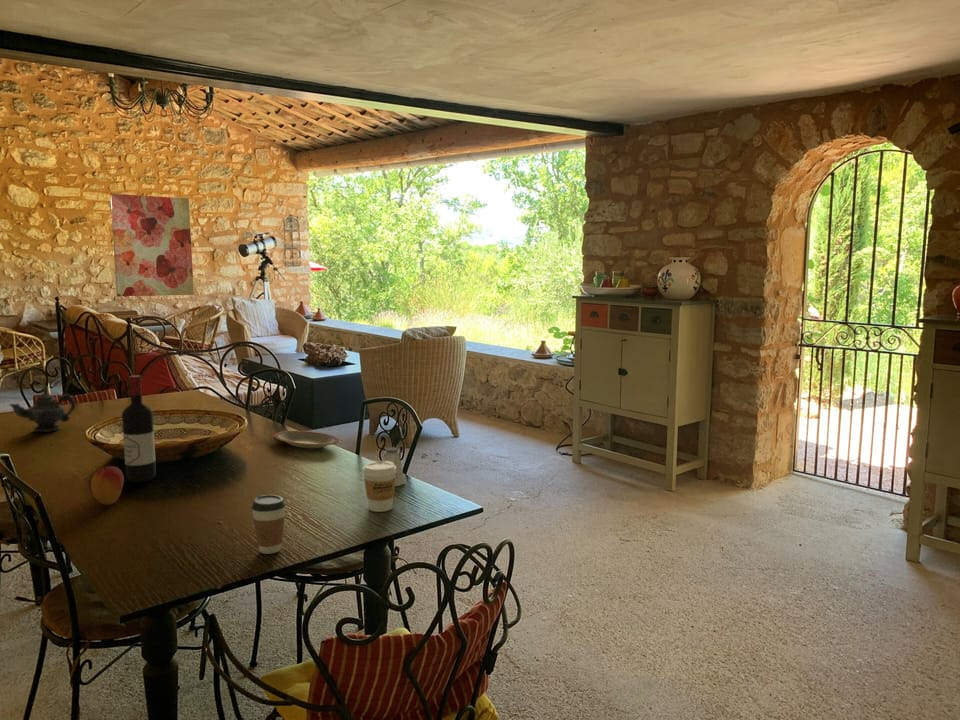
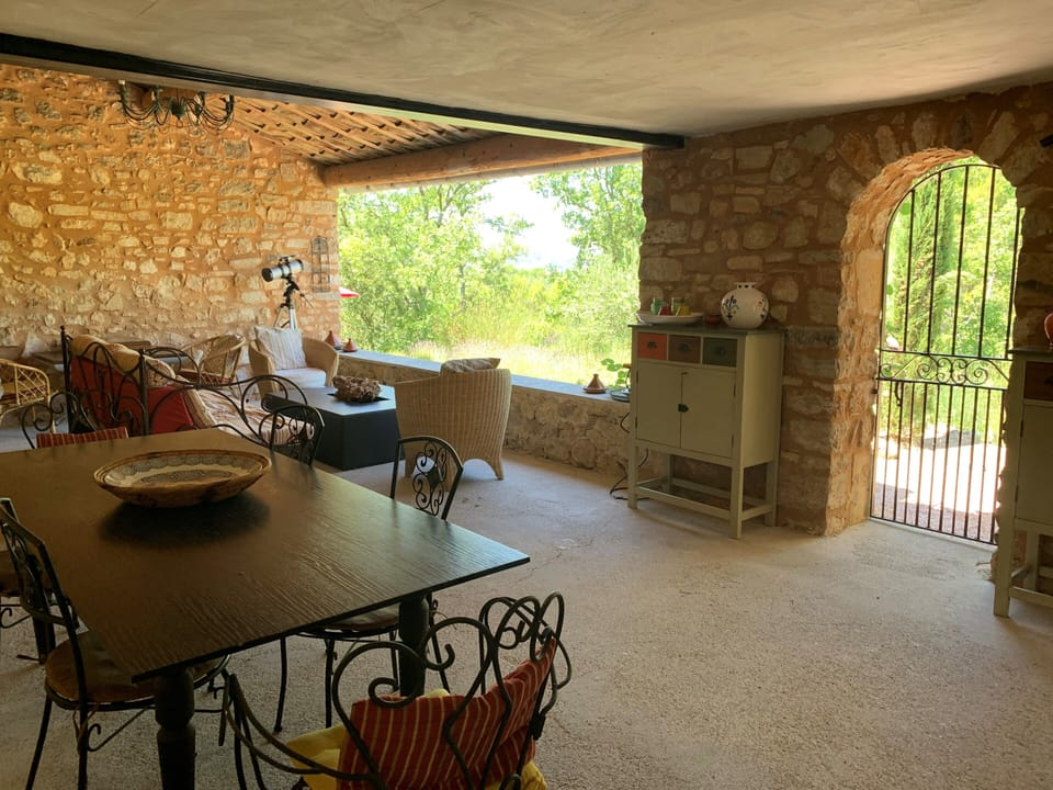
- plate (306, 440)
- teapot (43, 408)
- coffee cup (380, 485)
- fruit (108, 485)
- saltshaker (394, 464)
- wine bottle (138, 428)
- wall art (153, 246)
- coffee cup (269, 524)
